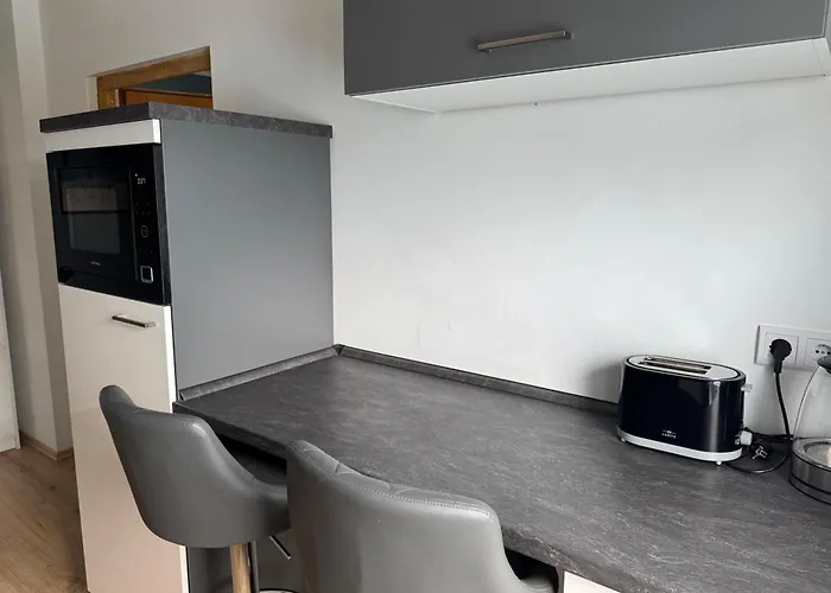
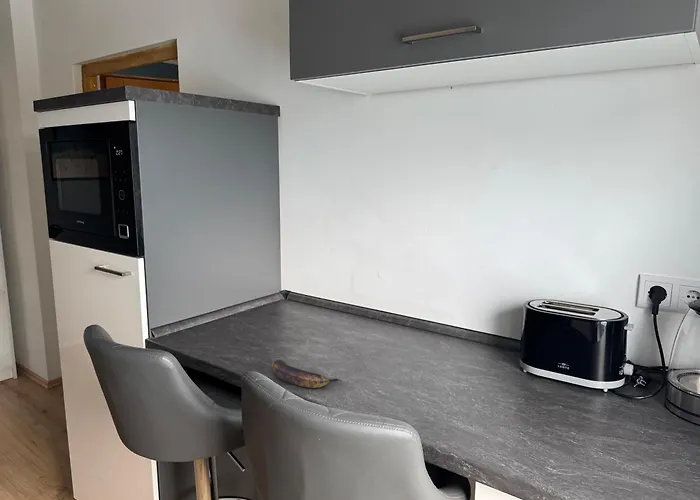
+ banana (299, 372)
